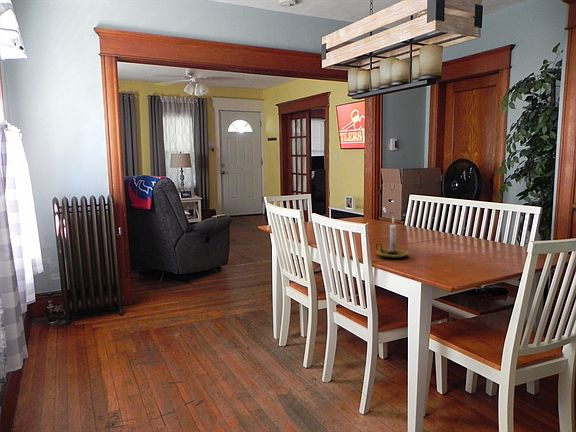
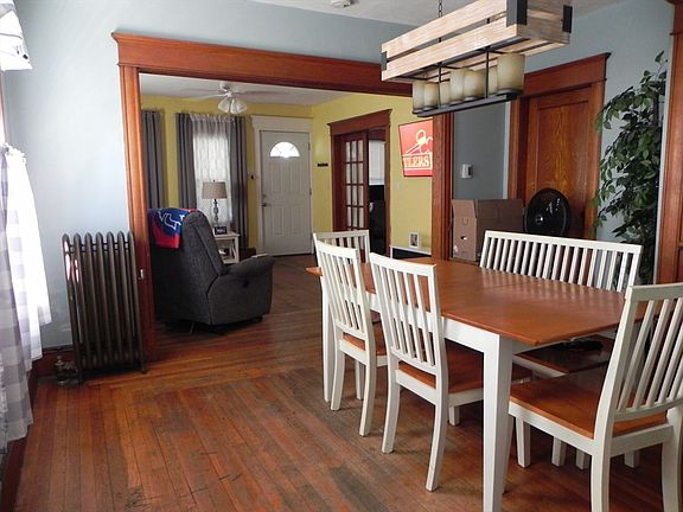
- candle holder (392, 235)
